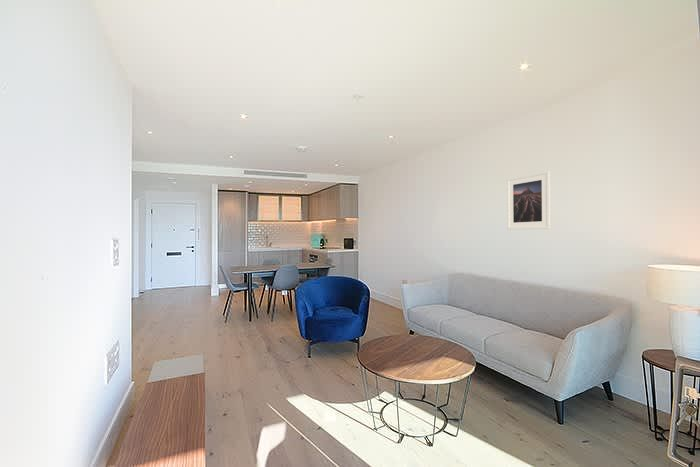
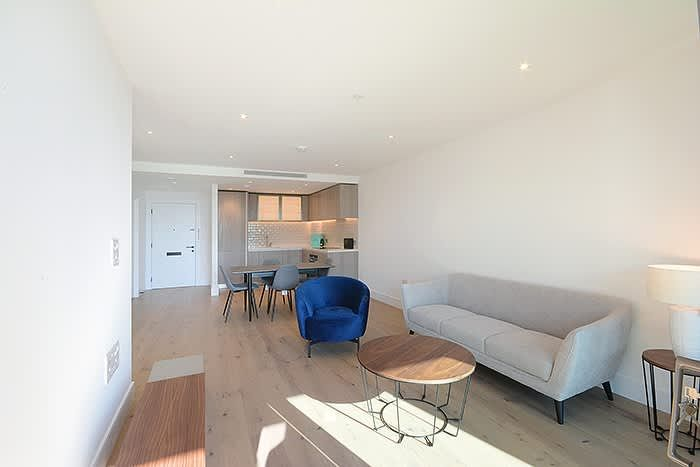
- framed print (527, 202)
